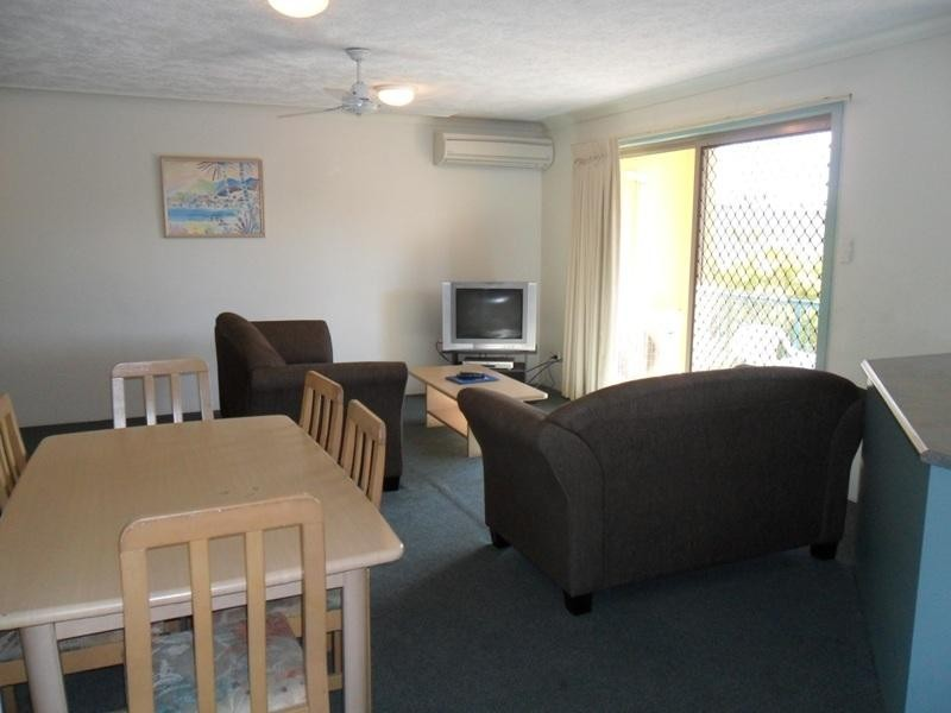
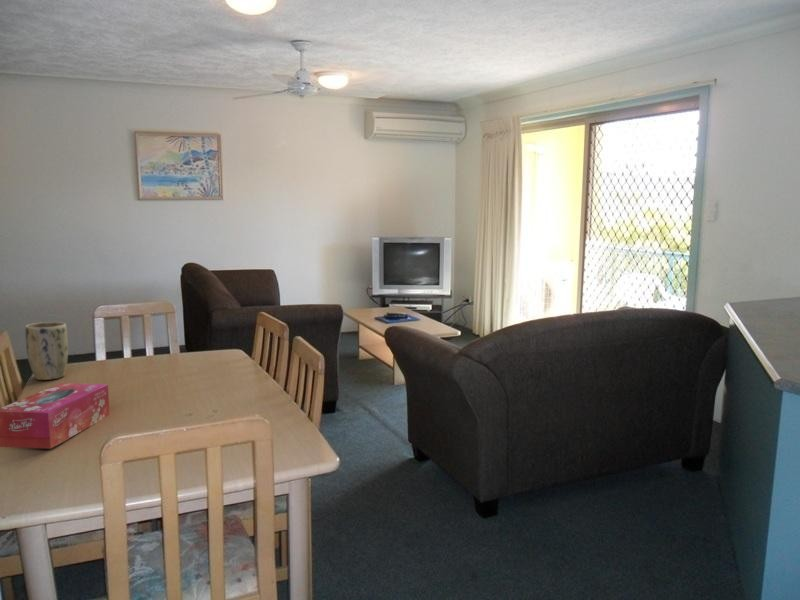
+ plant pot (47, 351)
+ tissue box (56, 413)
